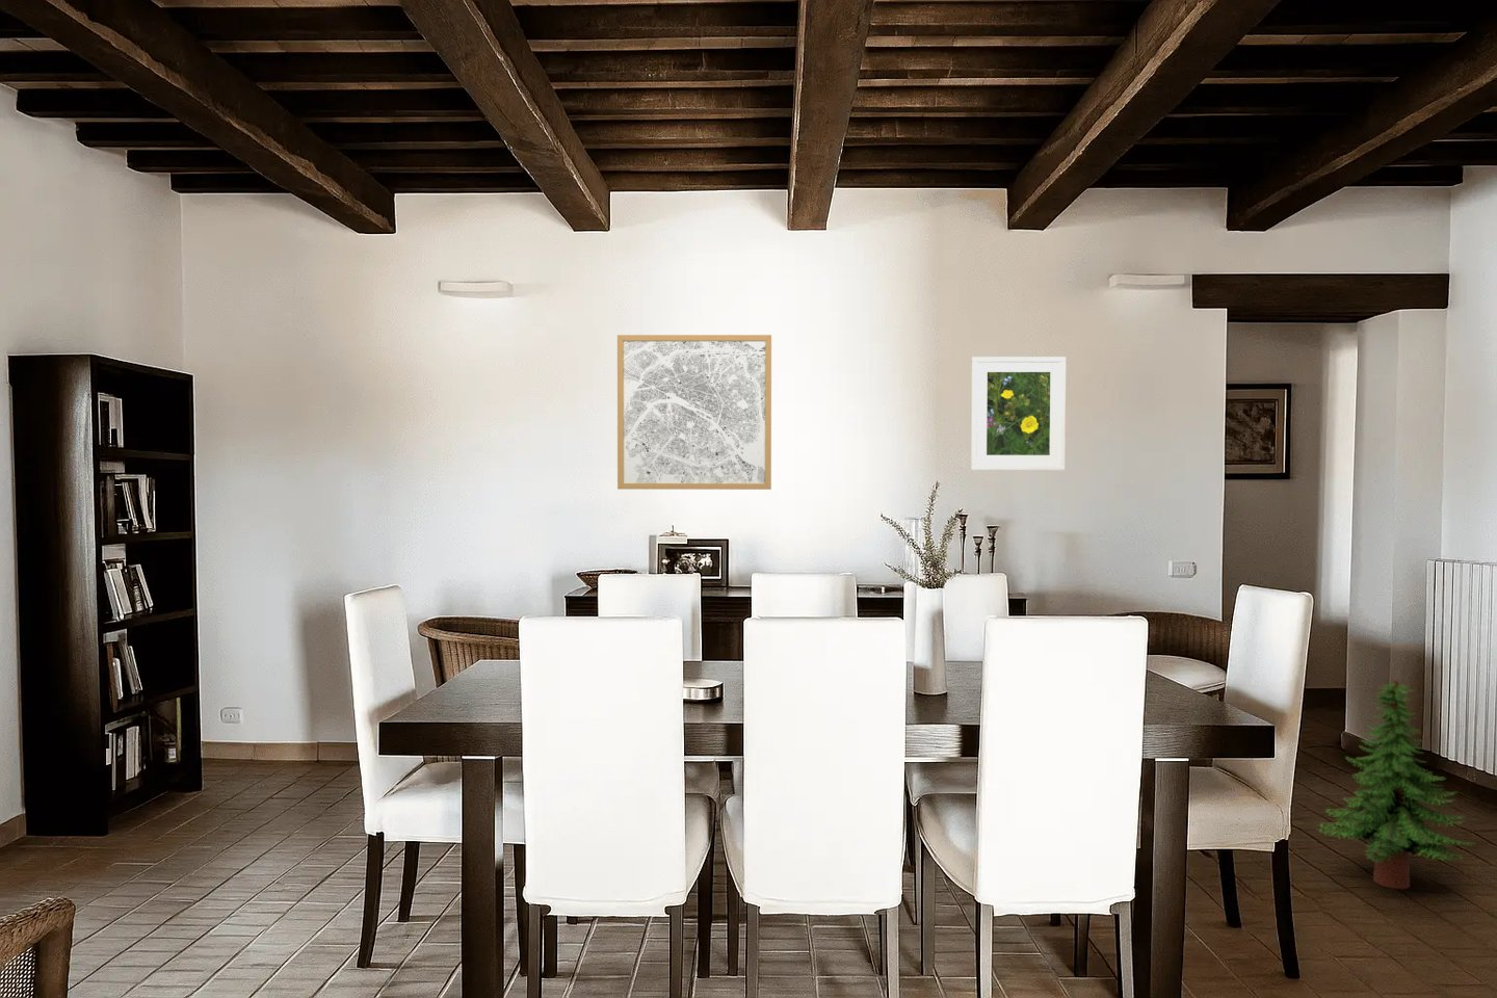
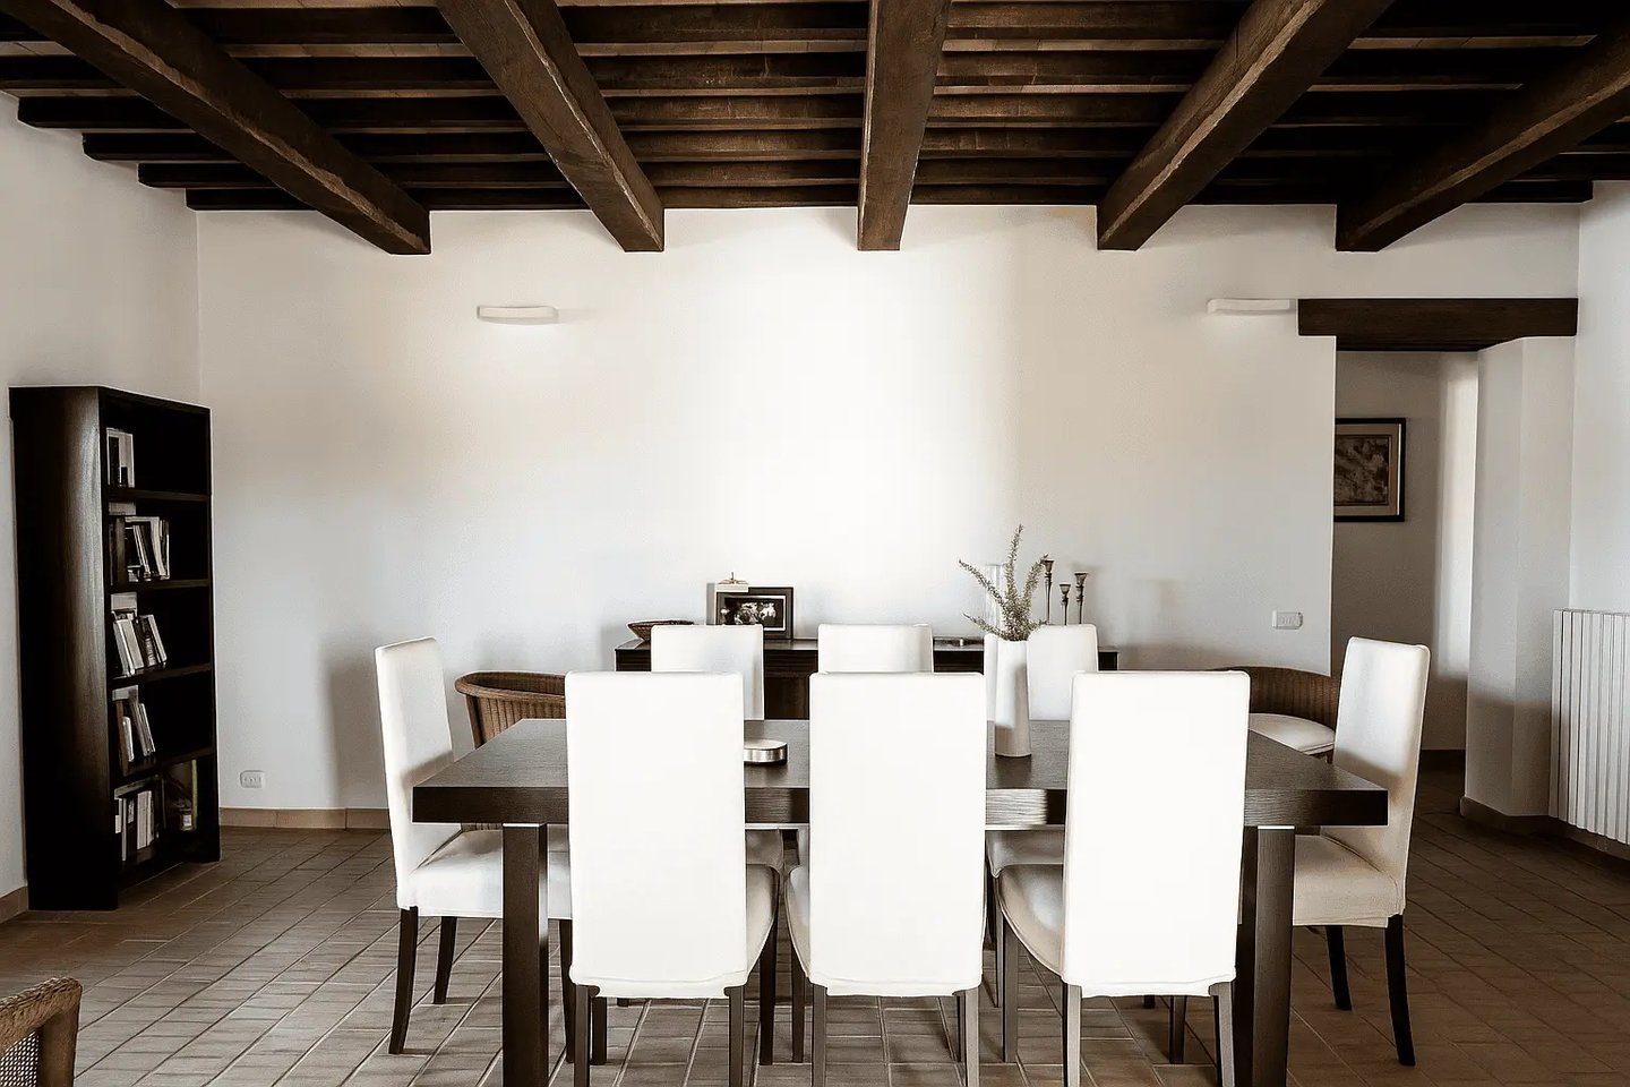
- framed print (1018, 413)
- tree (1393, 782)
- wall art (694, 412)
